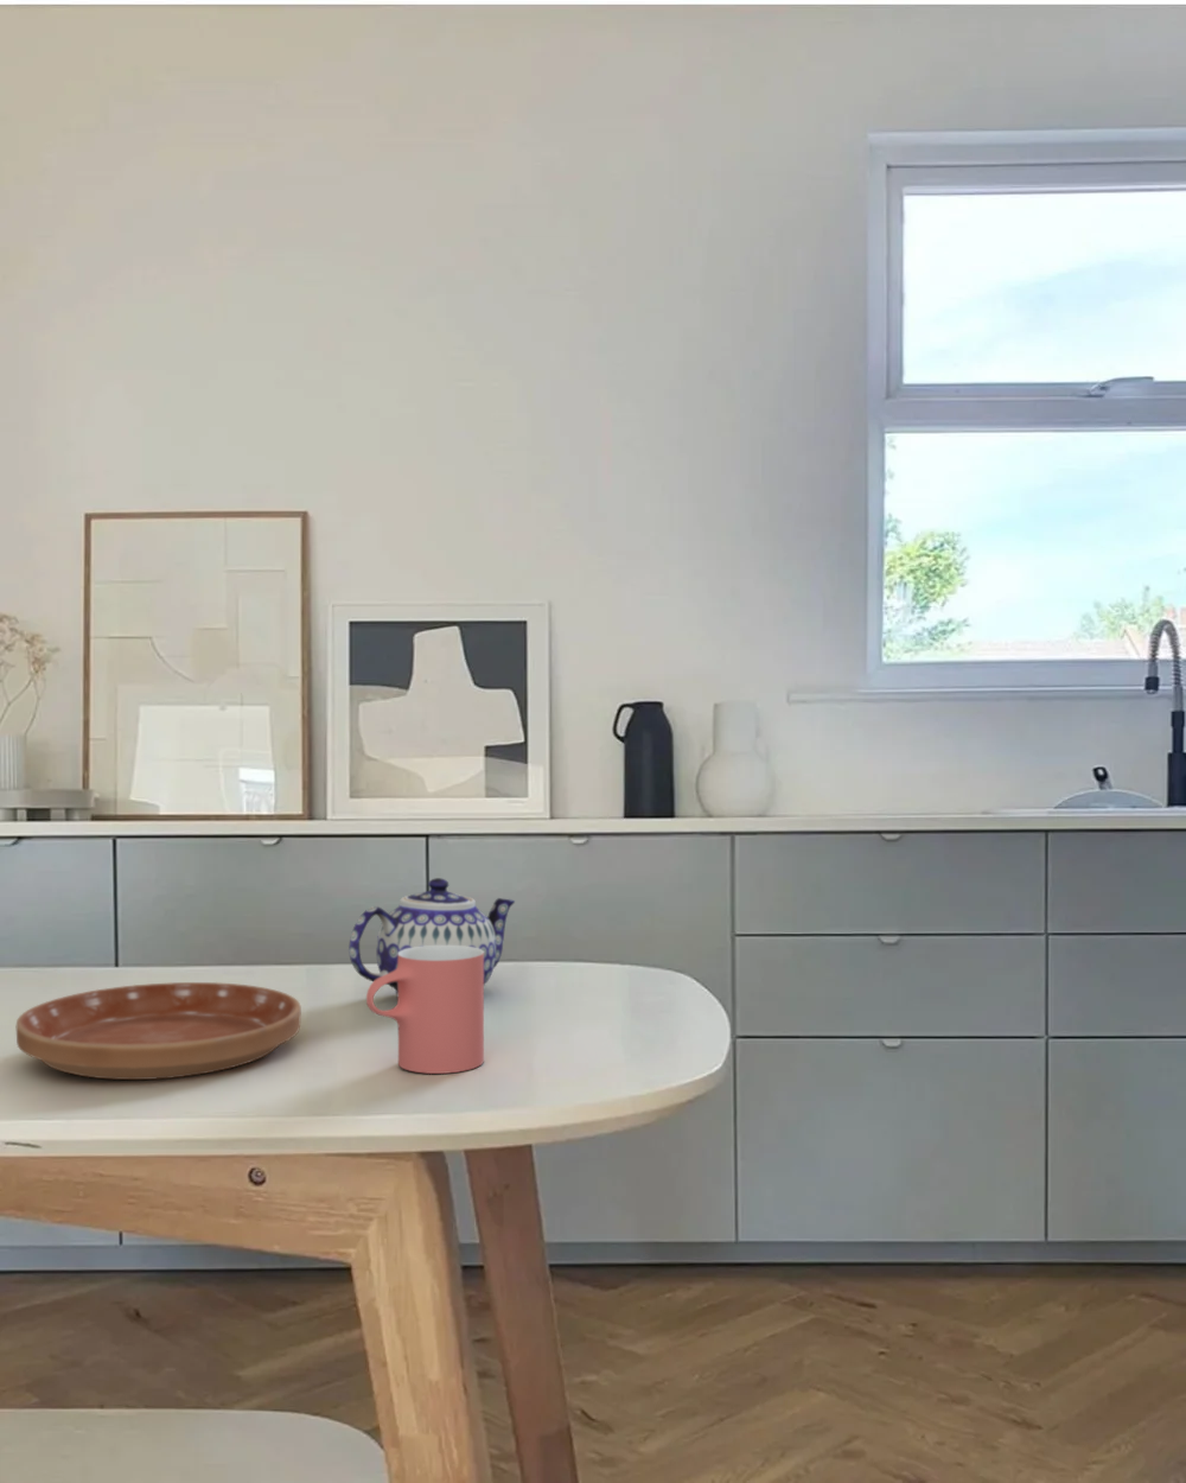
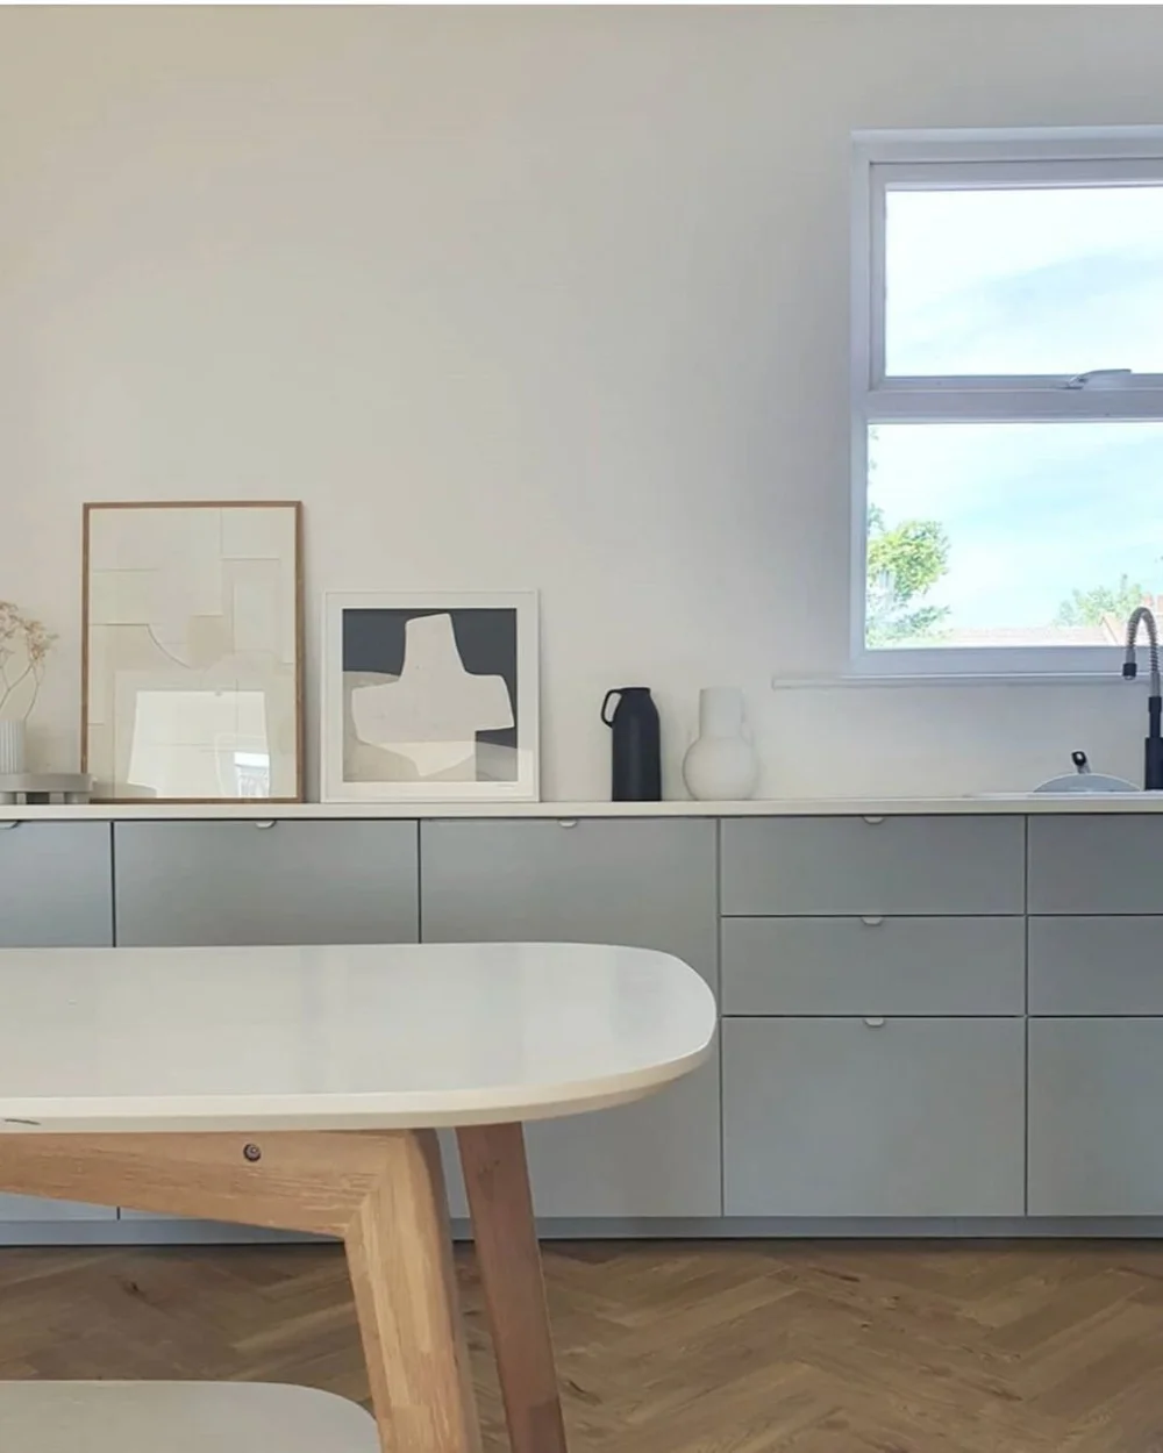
- saucer (162, 1030)
- teapot (436, 936)
- cup (424, 1010)
